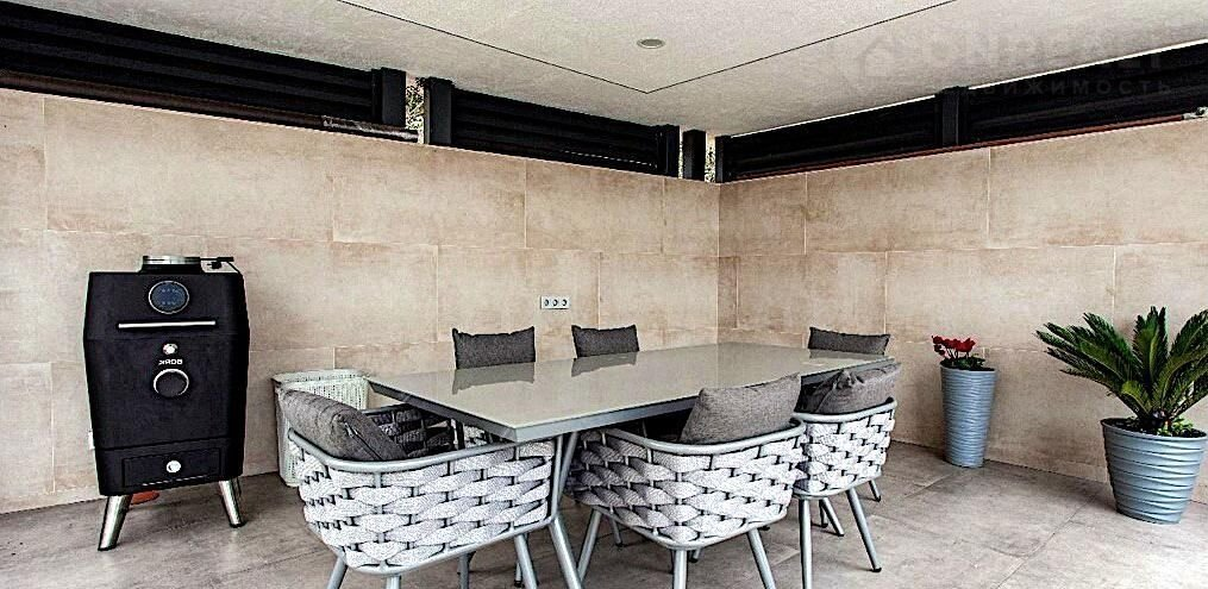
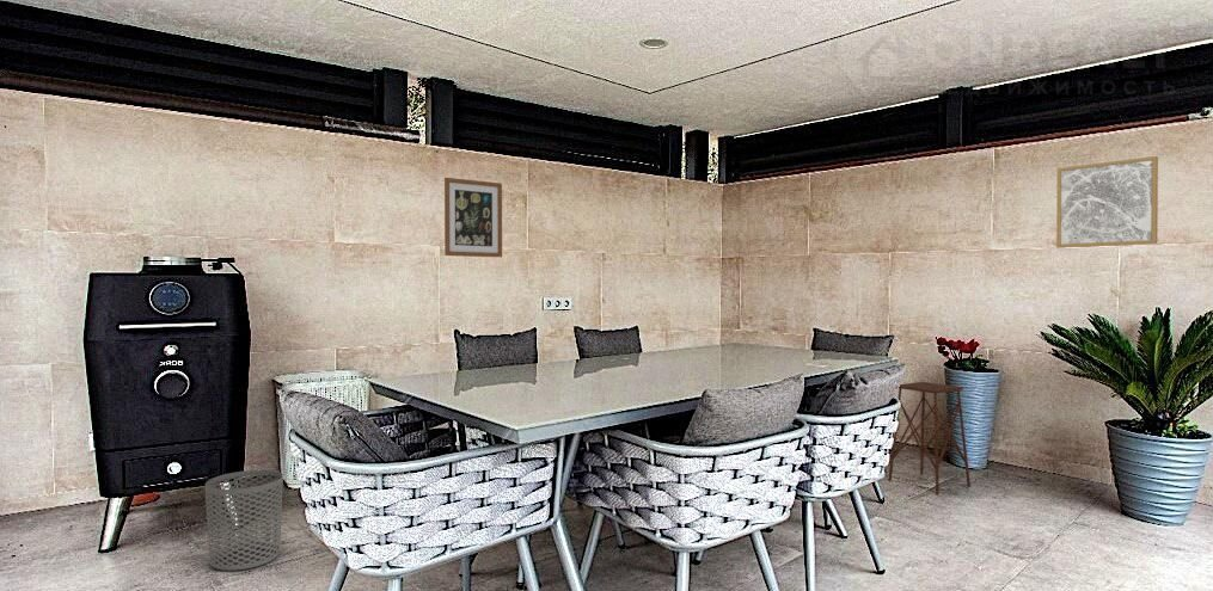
+ wall art (1104, 204)
+ waste bin (245, 518)
+ wall art (473, 218)
+ side table (932, 437)
